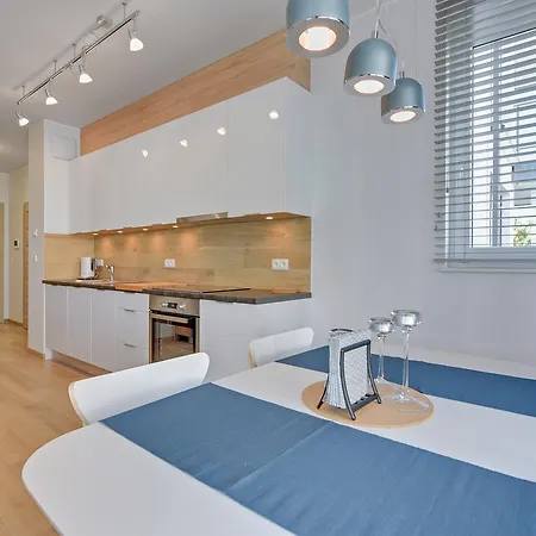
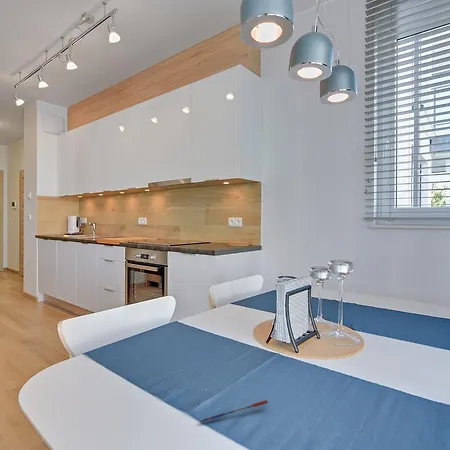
+ pen (234, 410)
